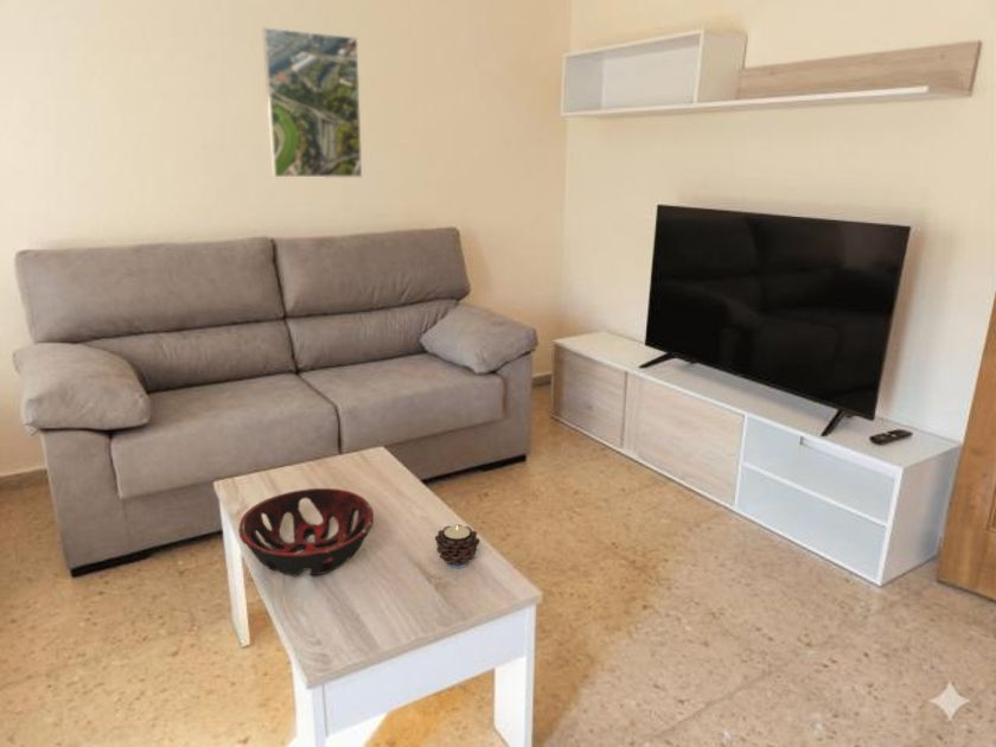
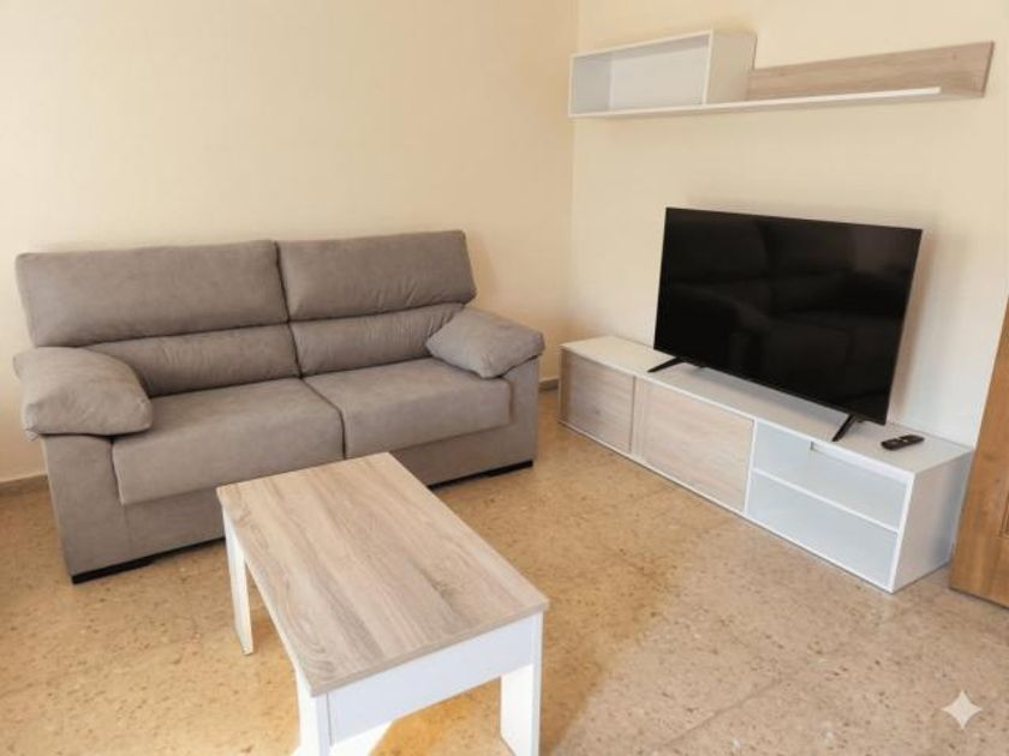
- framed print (314, 107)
- decorative bowl (307, 536)
- candle (456, 543)
